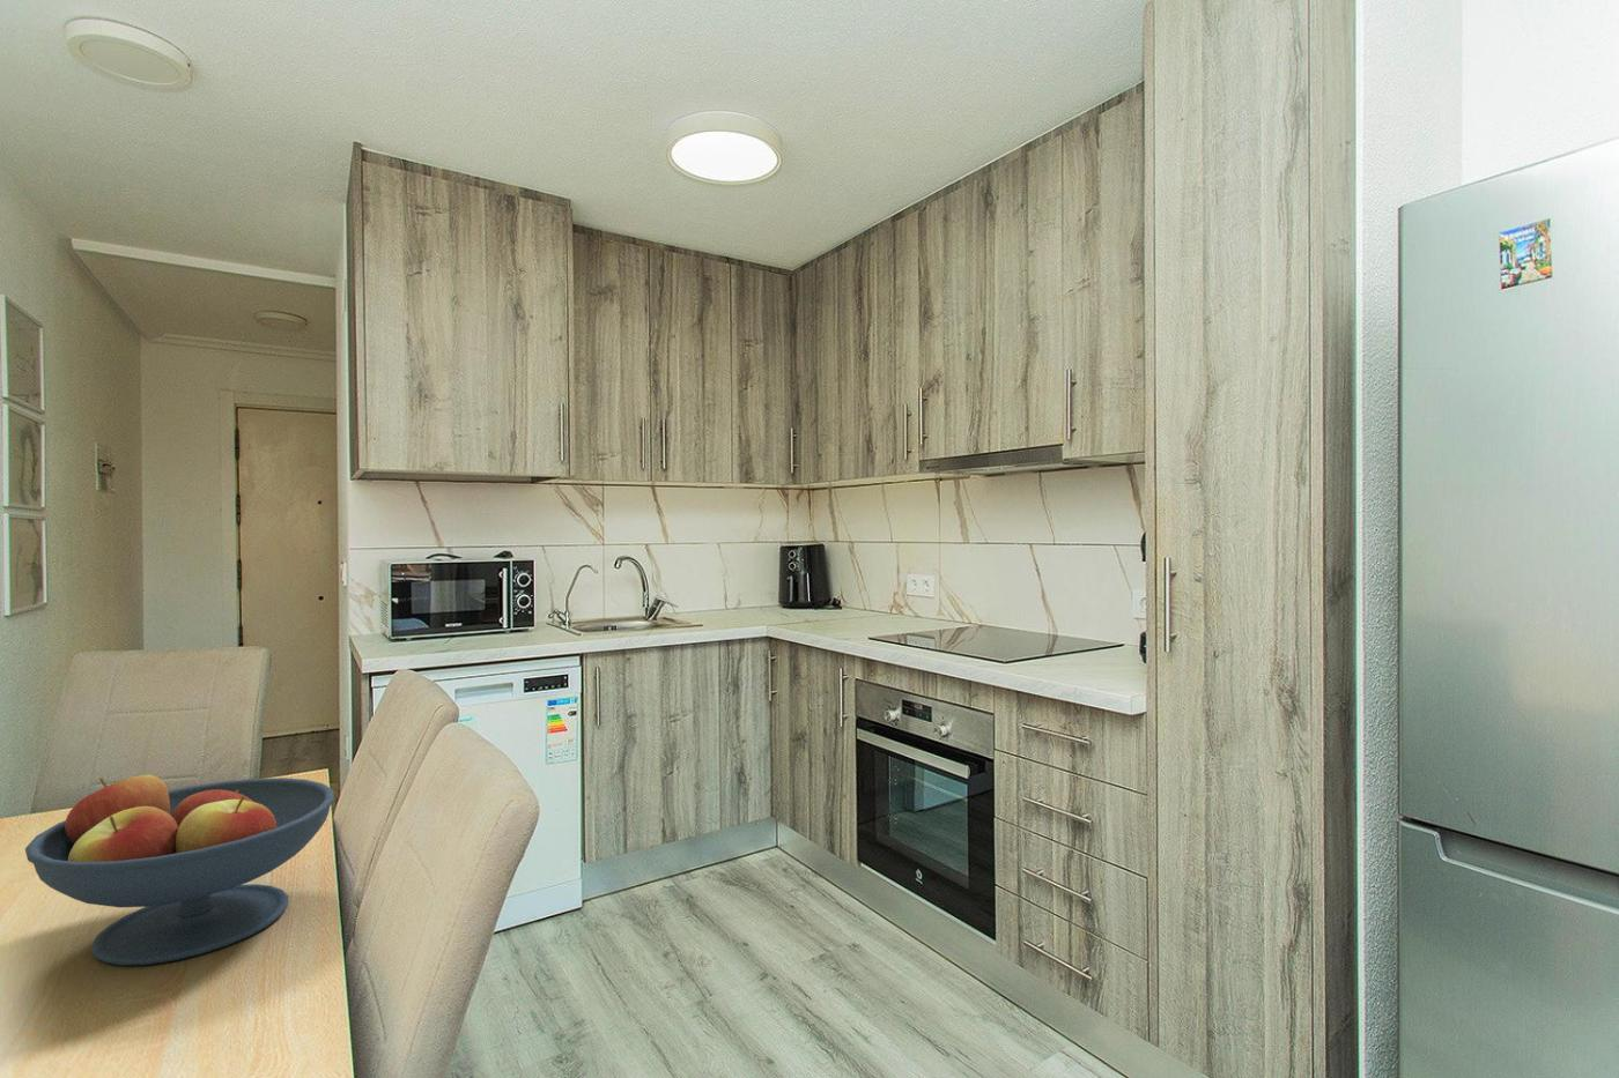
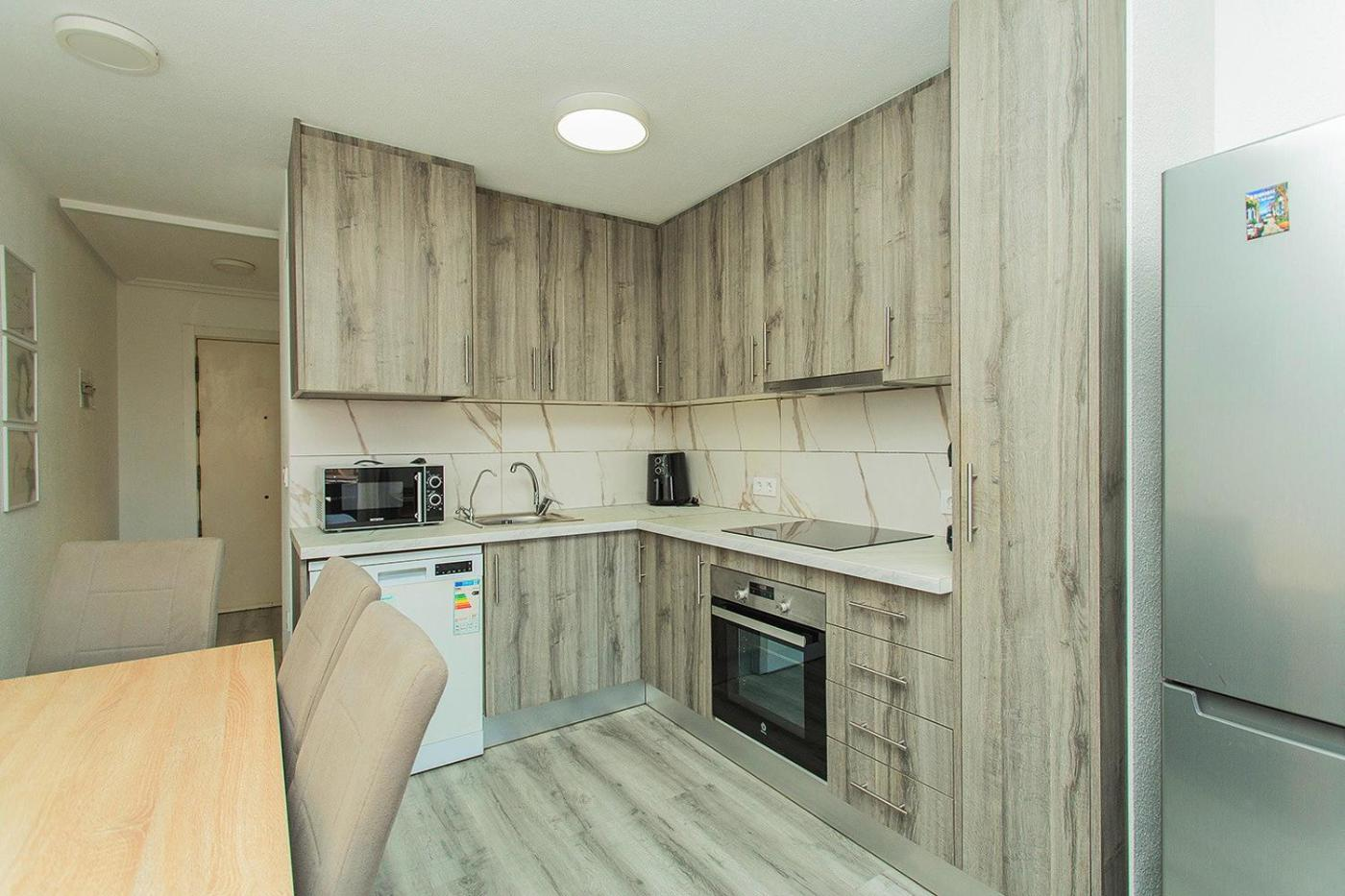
- fruit bowl (194, 849)
